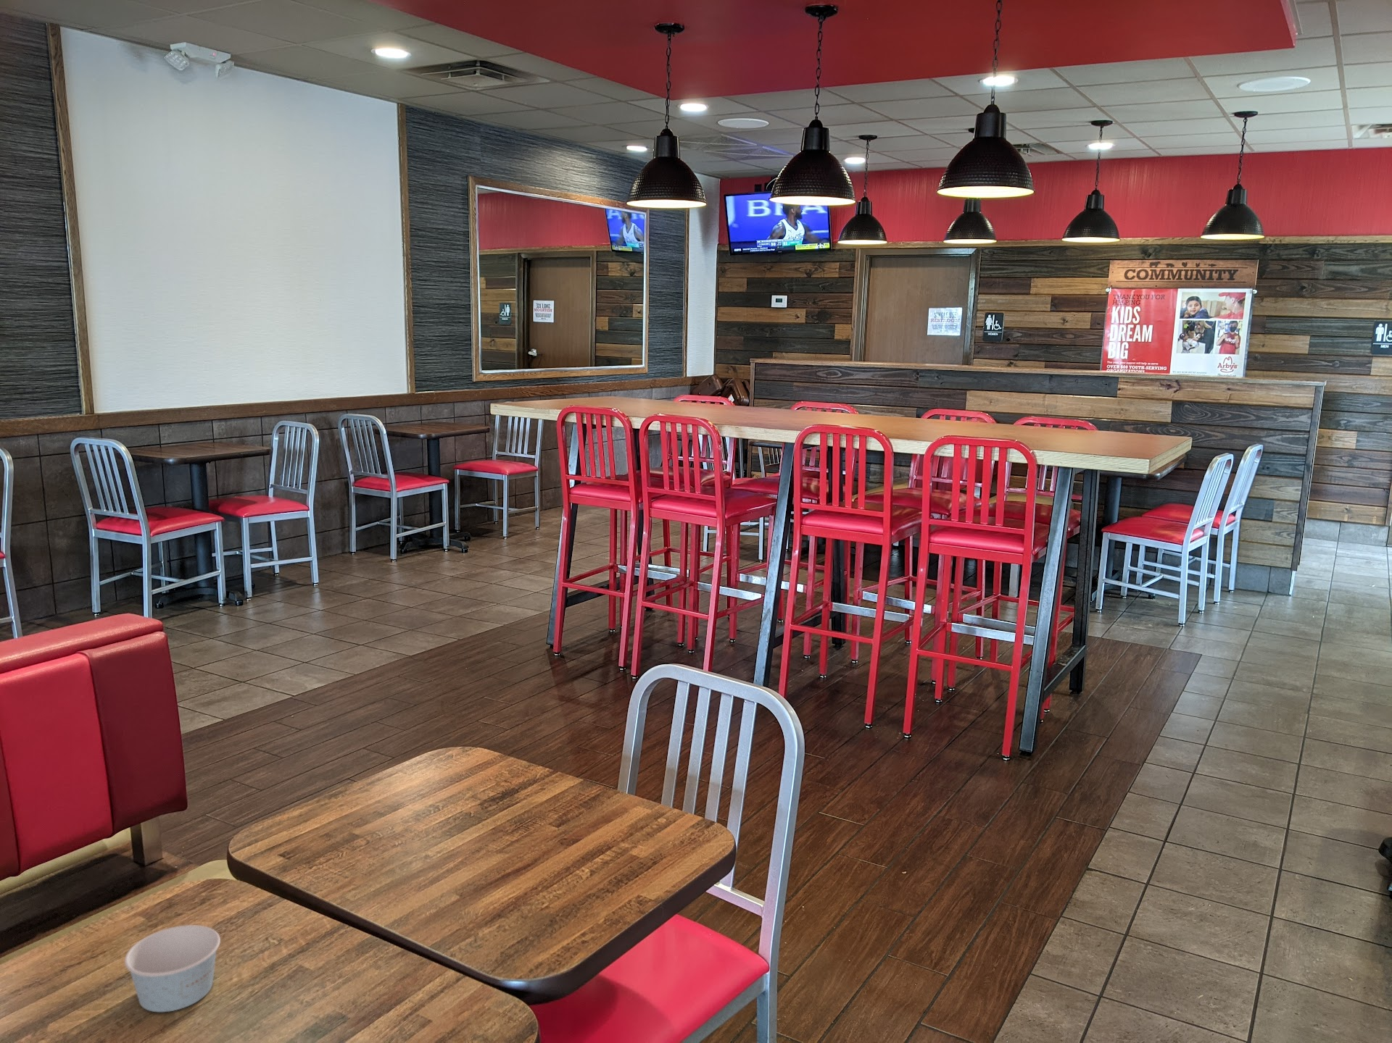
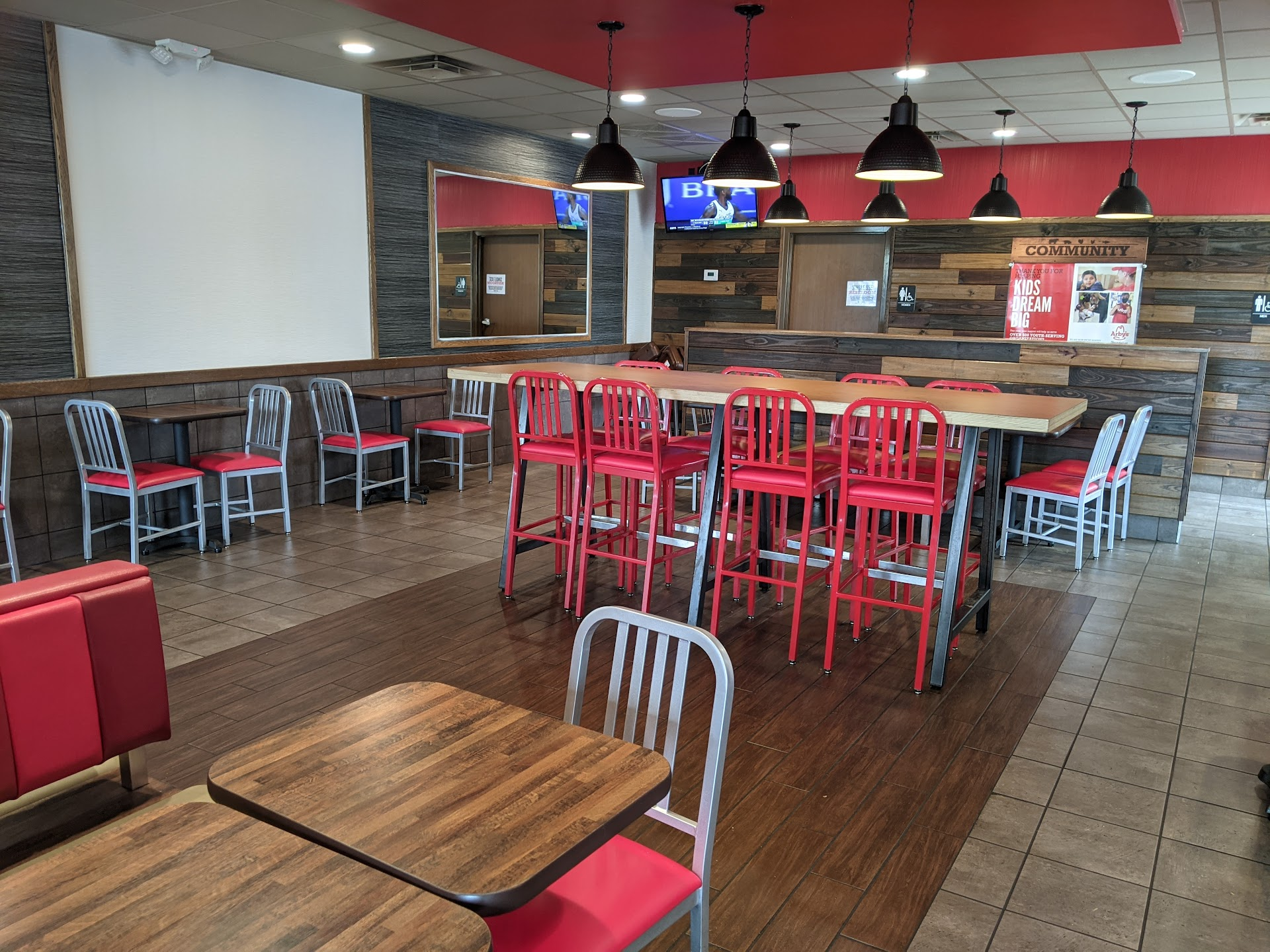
- paper cup (174, 970)
